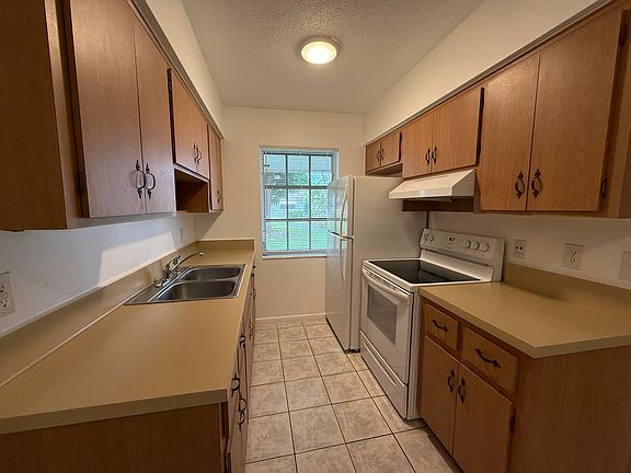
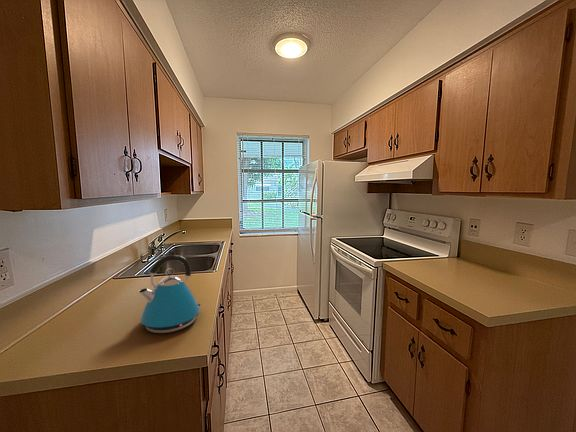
+ kettle (172, 287)
